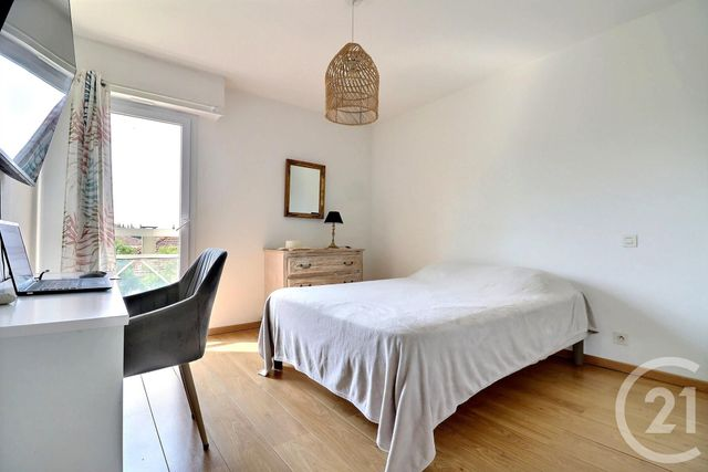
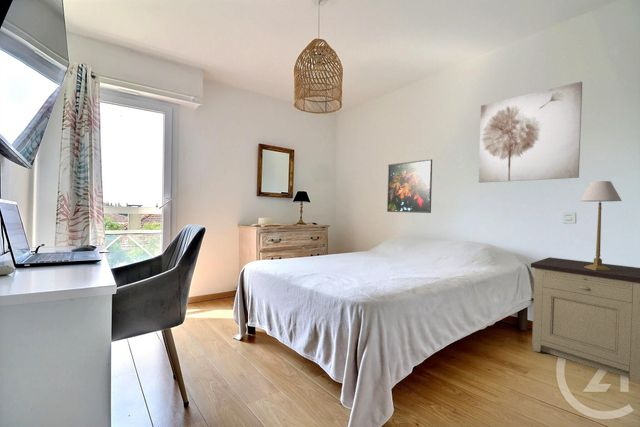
+ nightstand (589, 311)
+ wall art (524, 137)
+ table lamp (599, 225)
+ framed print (408, 187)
